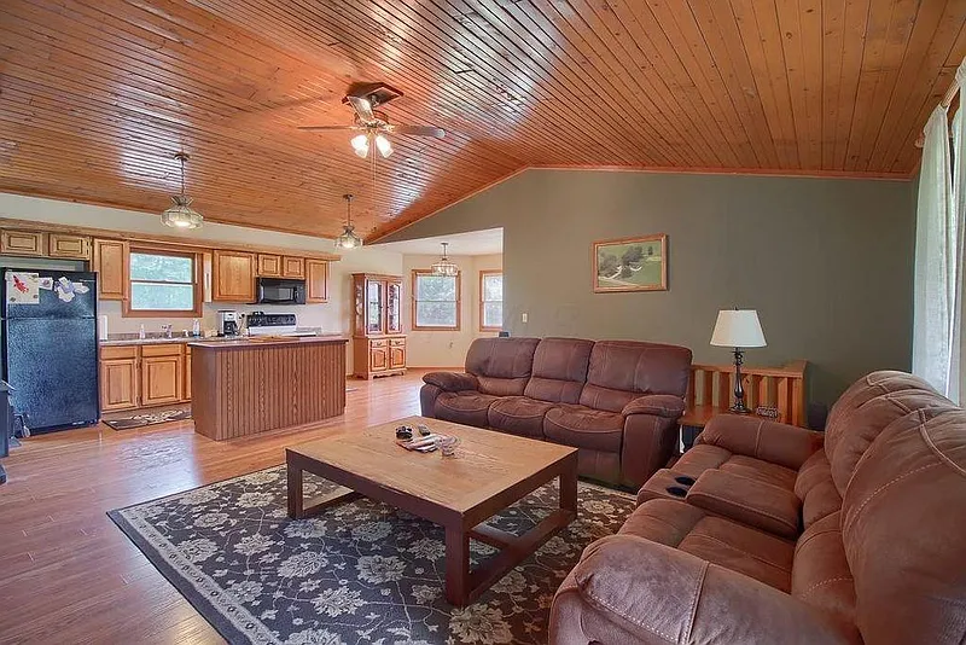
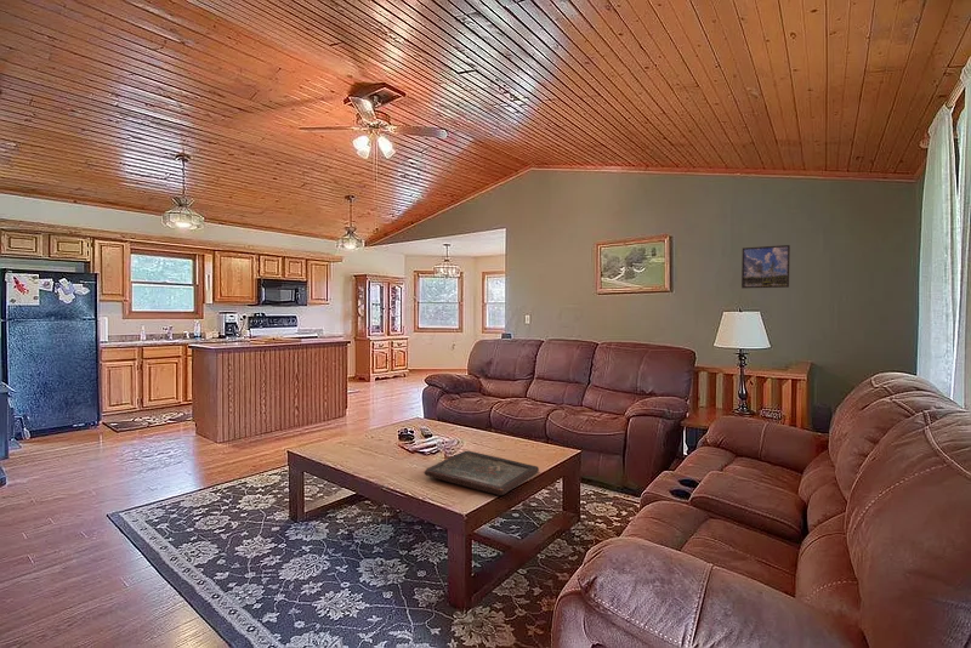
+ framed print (765, 267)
+ board game (482, 470)
